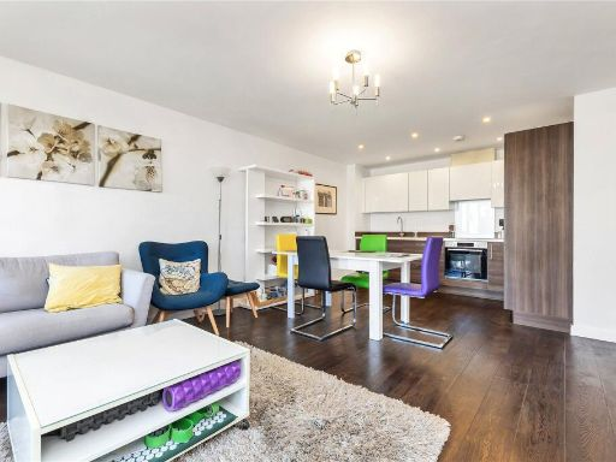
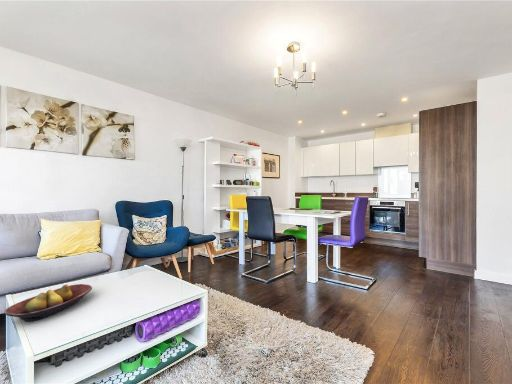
+ fruit bowl (53, 298)
